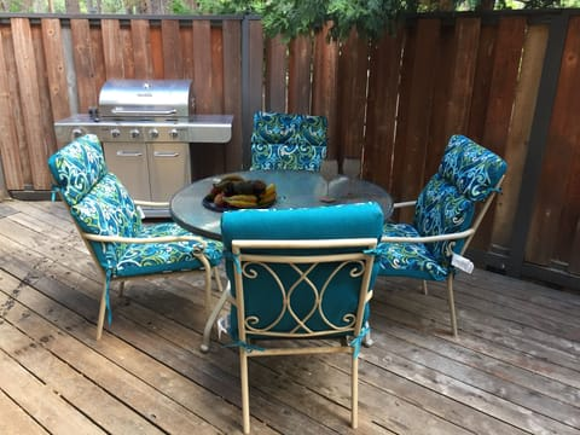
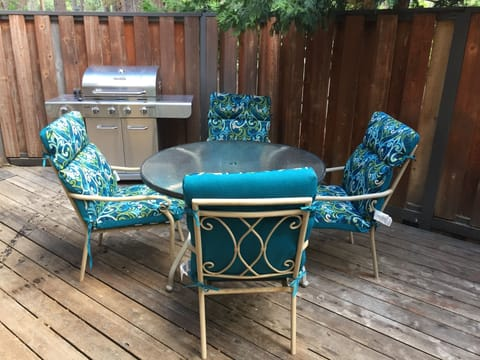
- fruit bowl (238, 187)
- wineglass (336, 175)
